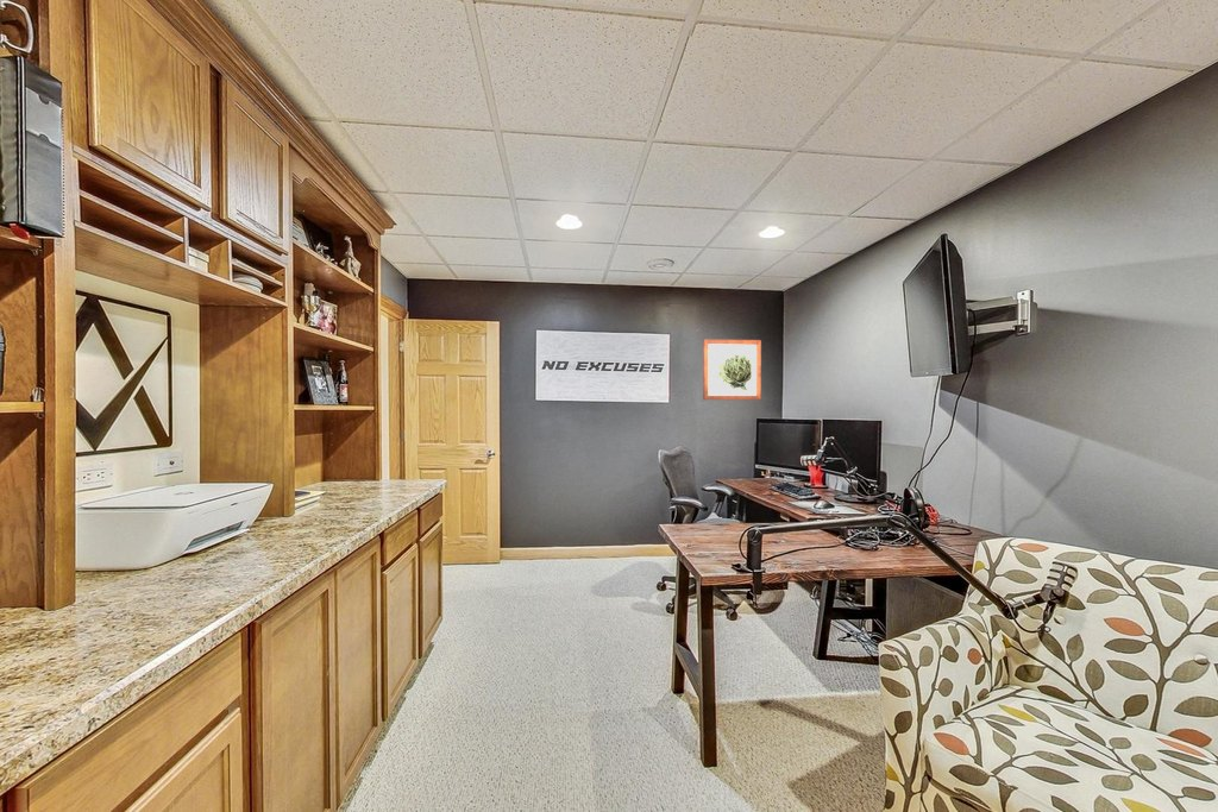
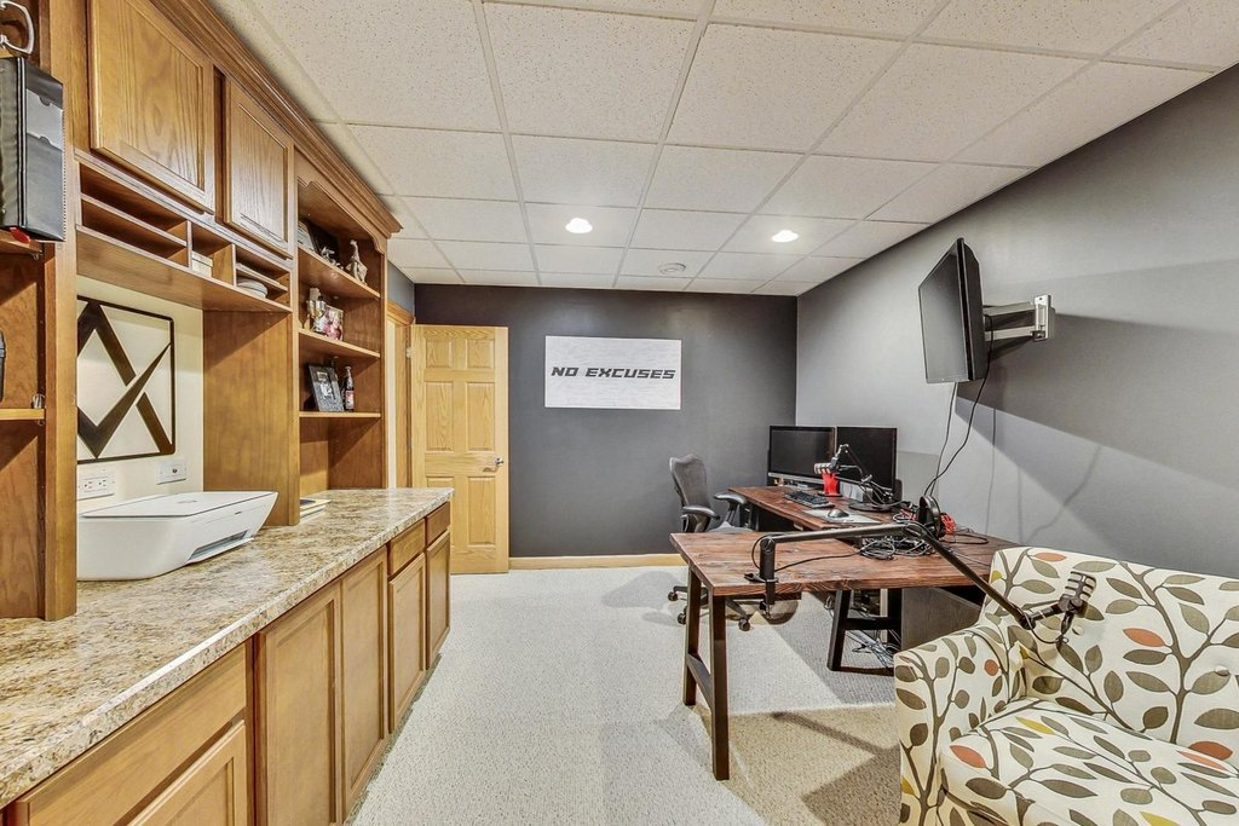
- wall art (732, 370)
